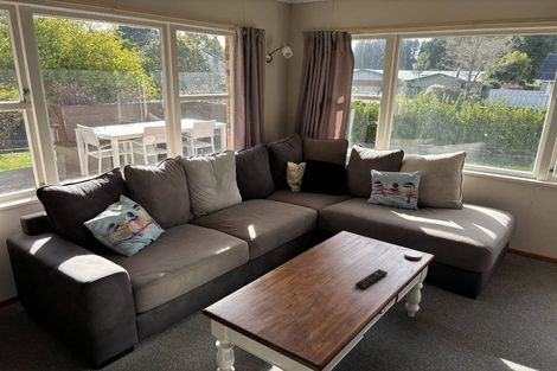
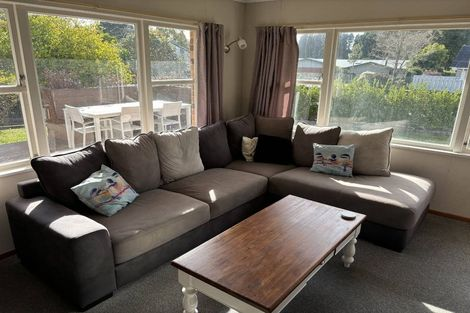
- remote control (371, 279)
